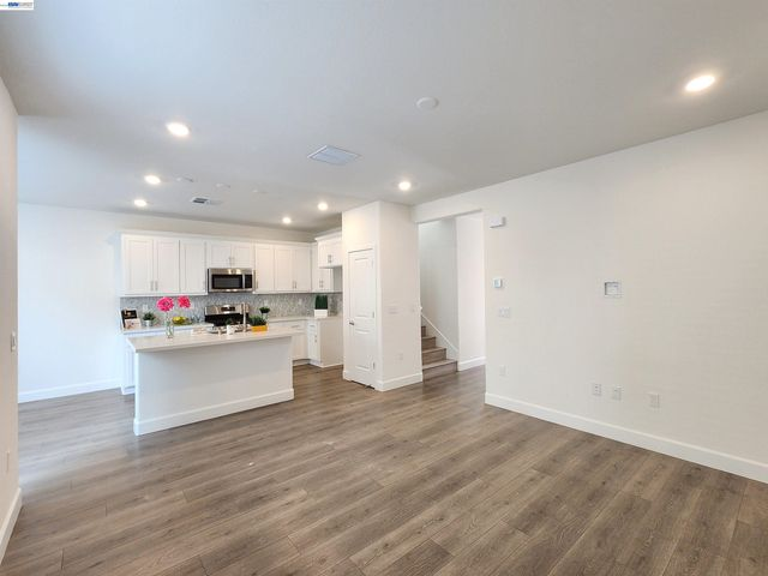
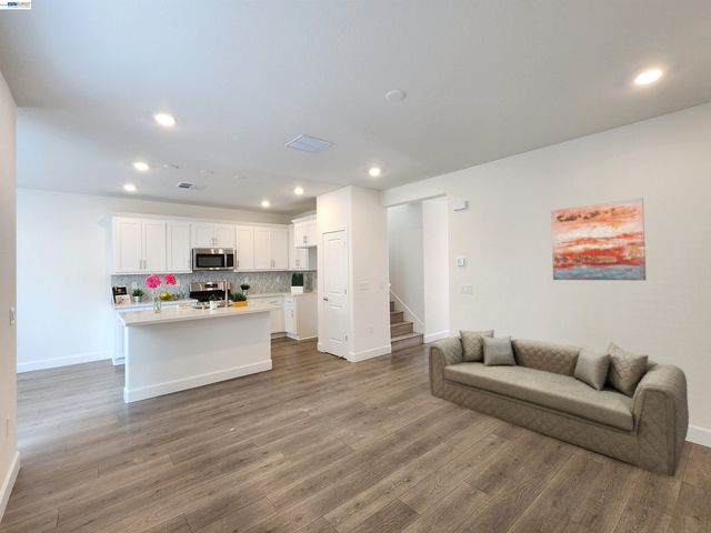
+ wall art (594, 242)
+ sofa (534, 375)
